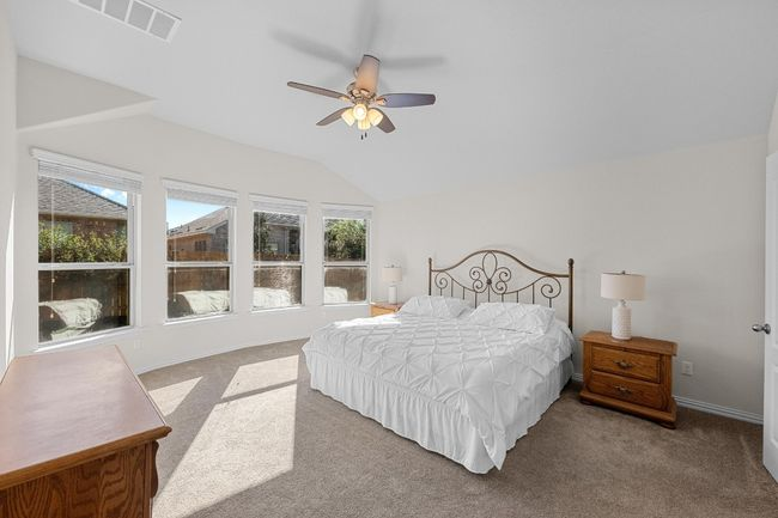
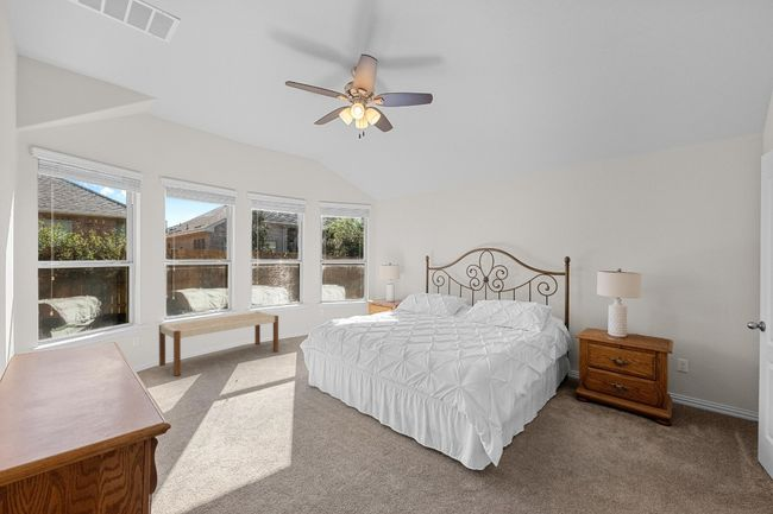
+ bench (222, 330)
